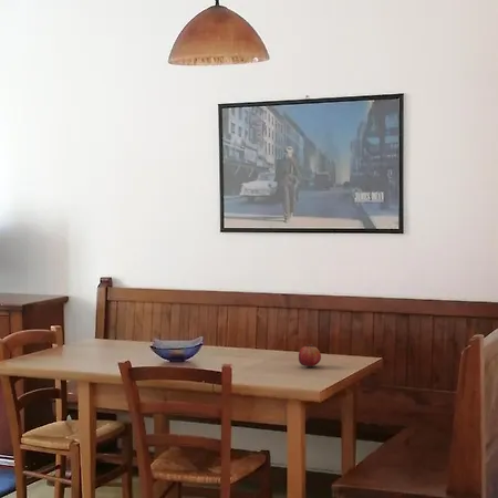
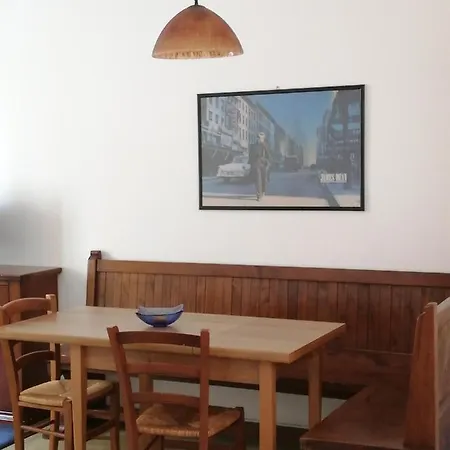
- fruit (309, 355)
